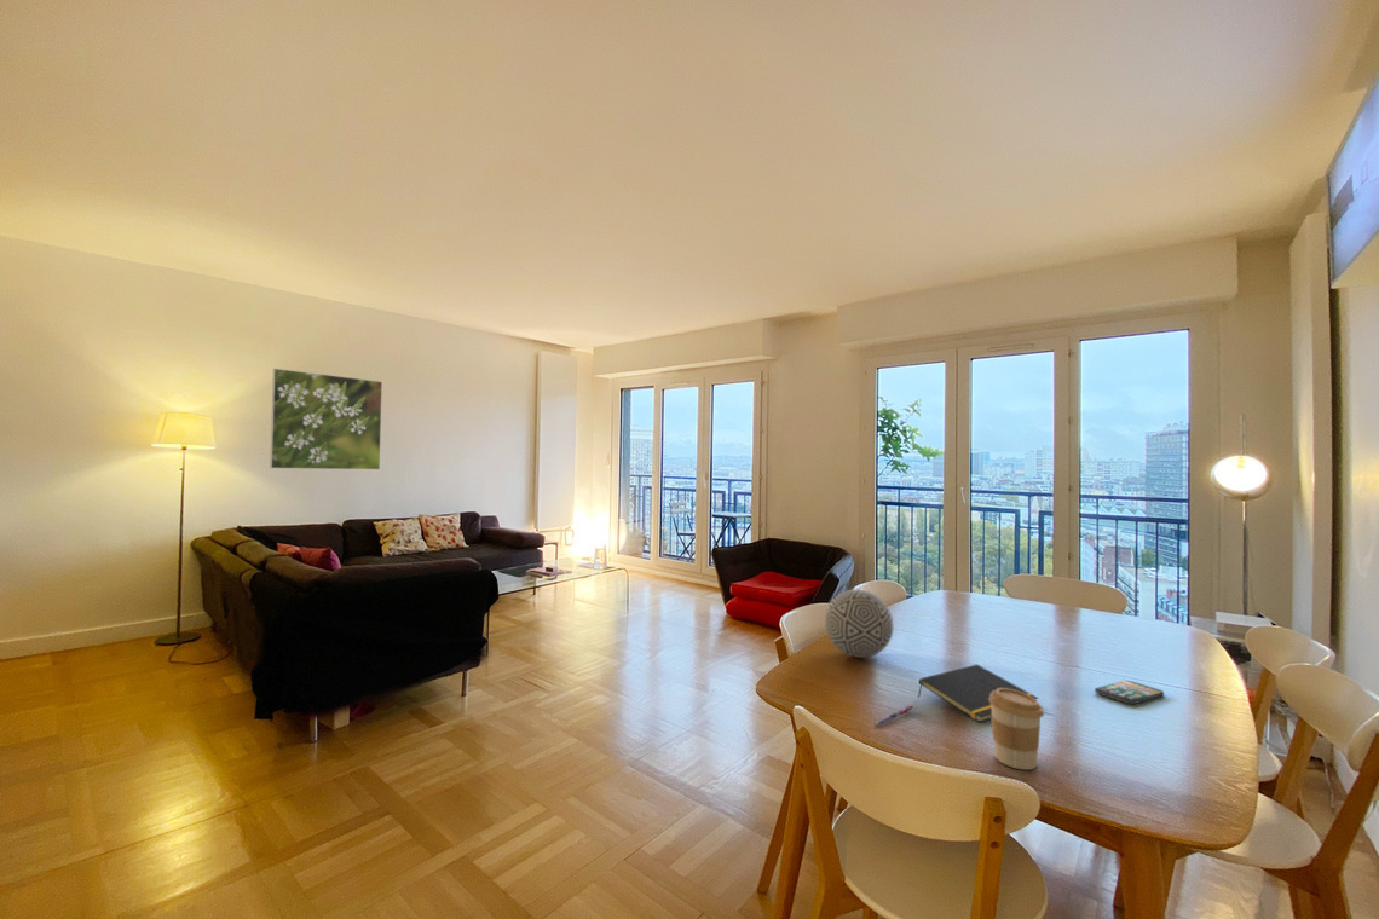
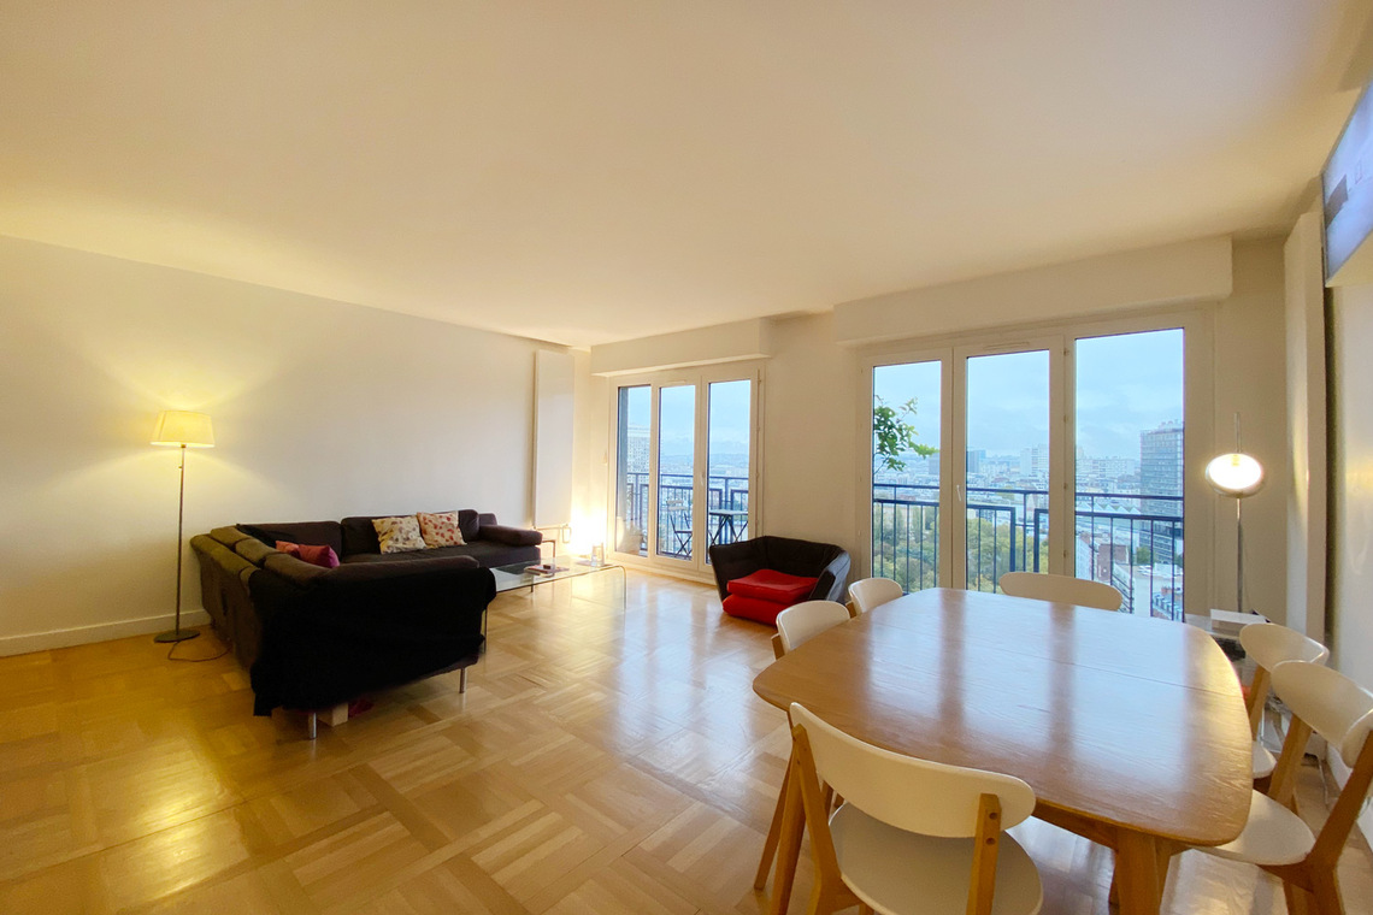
- coffee cup (1015, 727)
- pen (894, 715)
- smartphone (1129, 692)
- notepad (977, 690)
- decorative ball (858, 623)
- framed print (329, 422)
